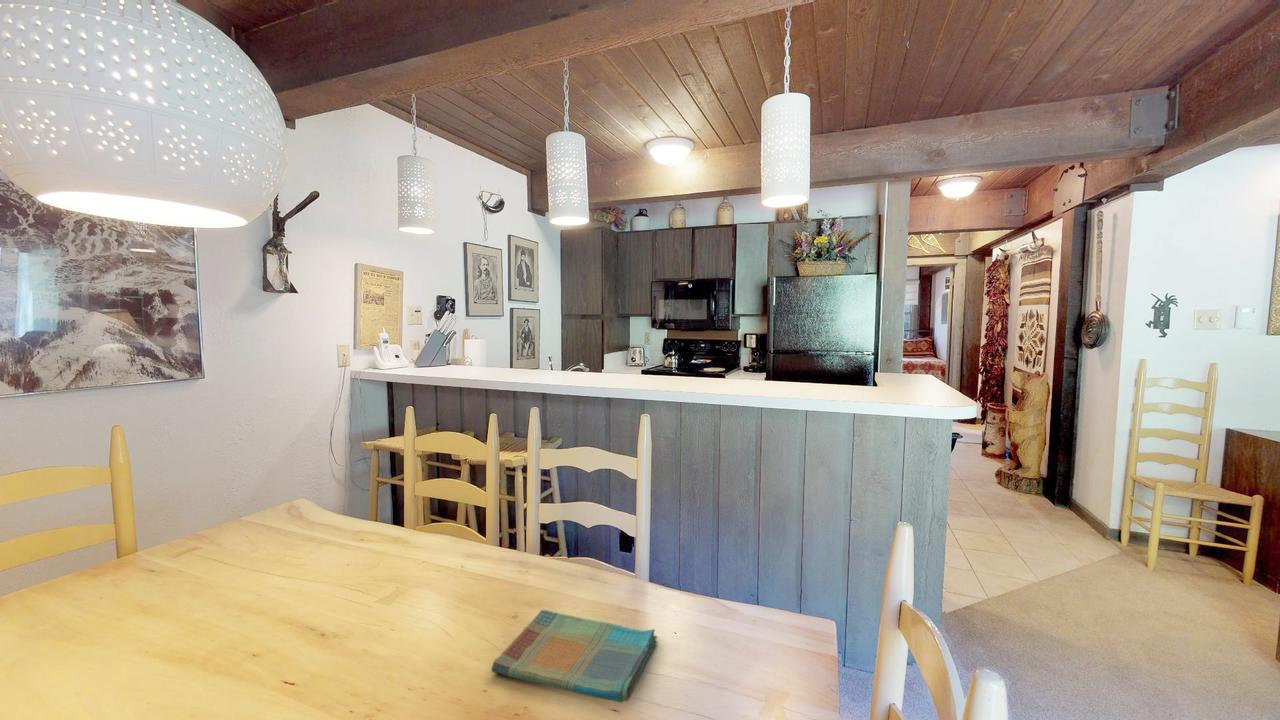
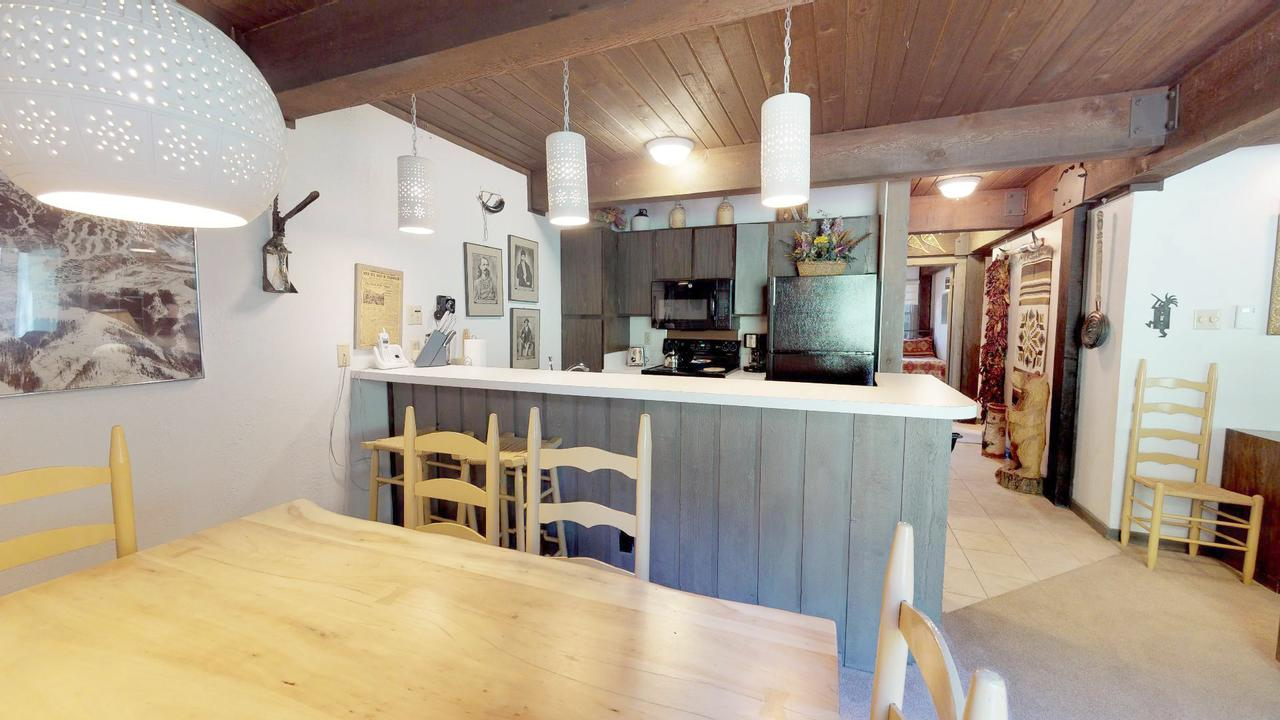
- dish towel (578, 650)
